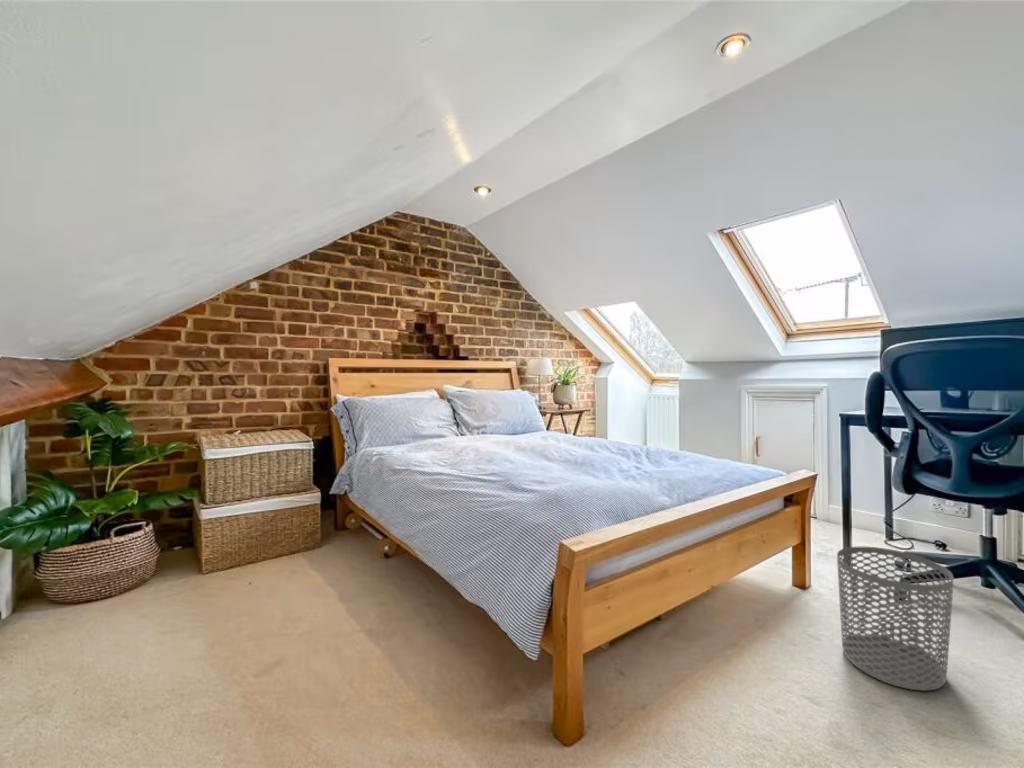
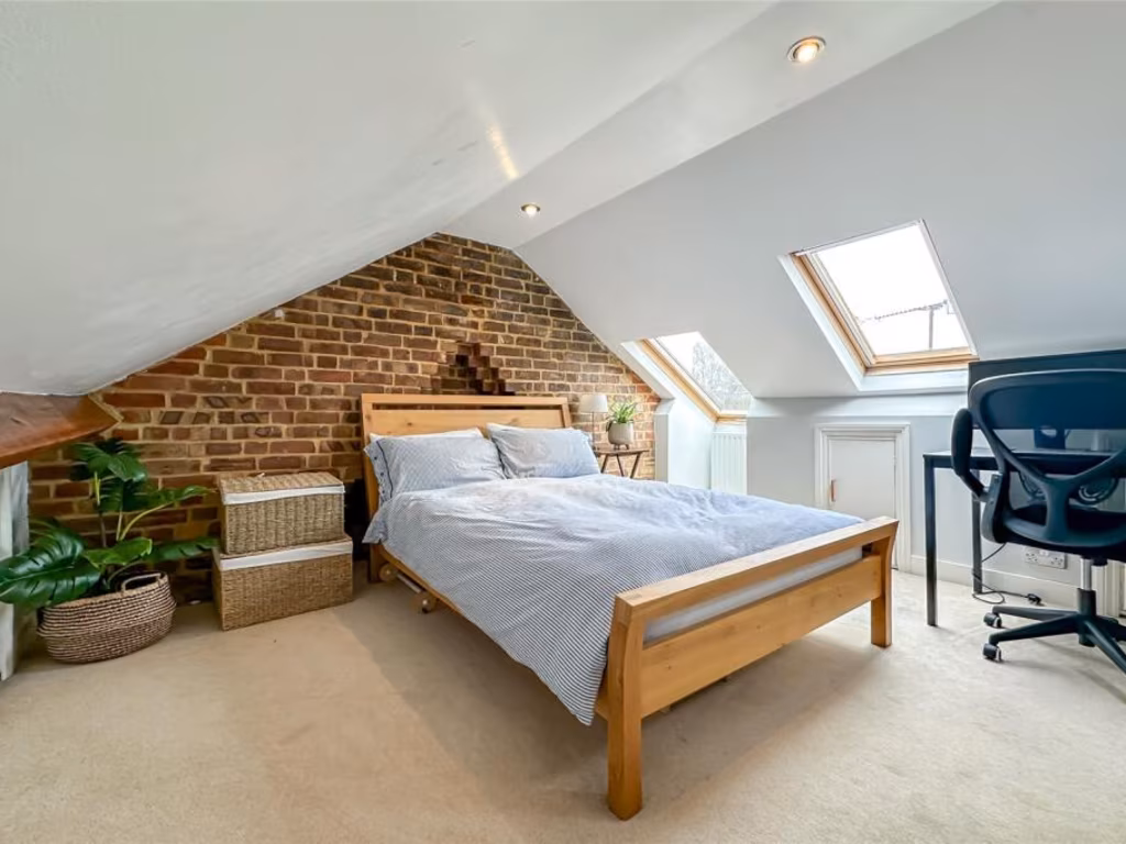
- waste bin (891, 613)
